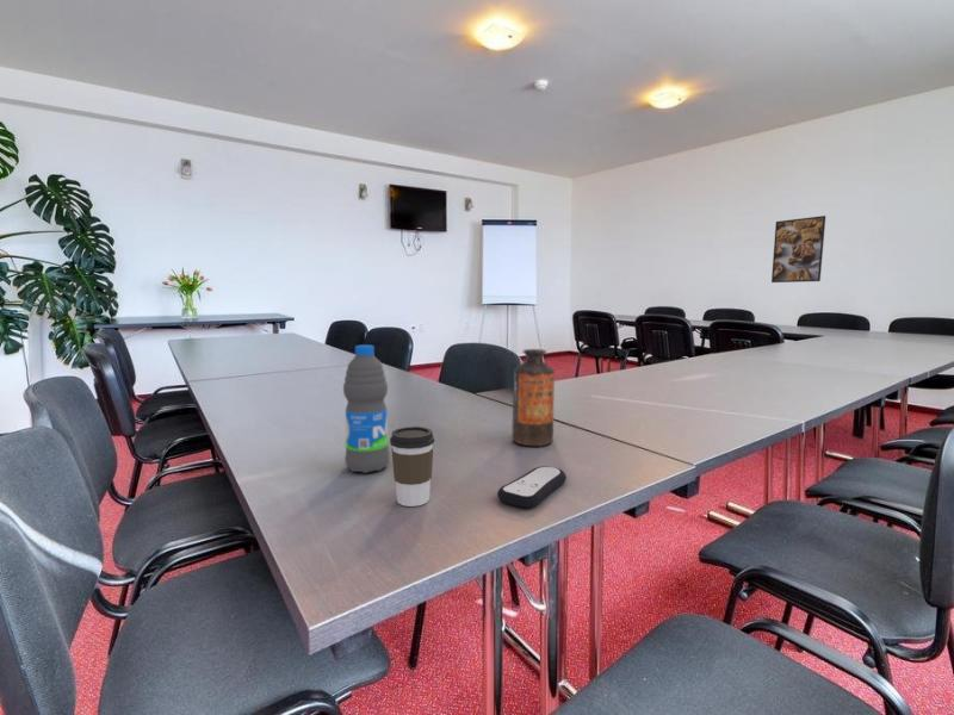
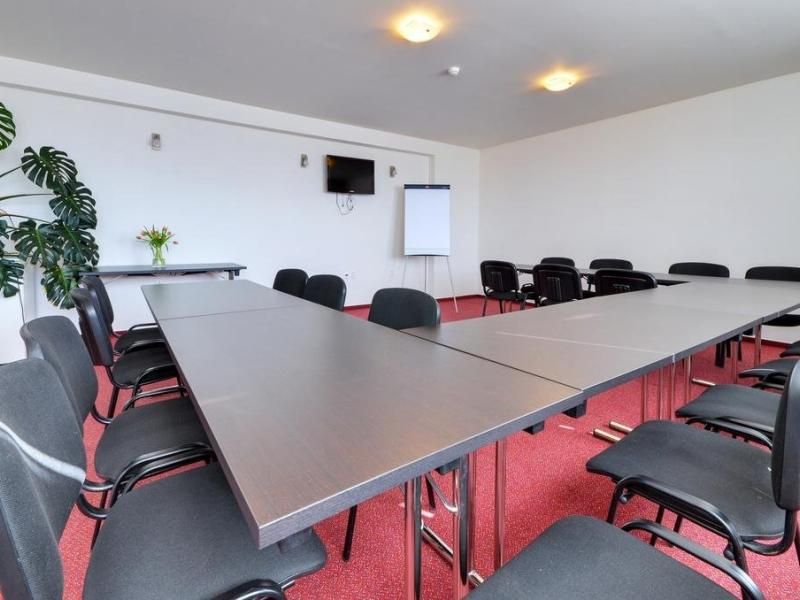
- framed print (797, 250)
- water bottle (366, 406)
- remote control (534, 484)
- bottle (533, 394)
- coffee cup (413, 466)
